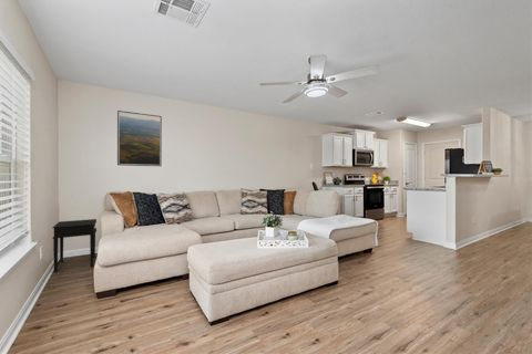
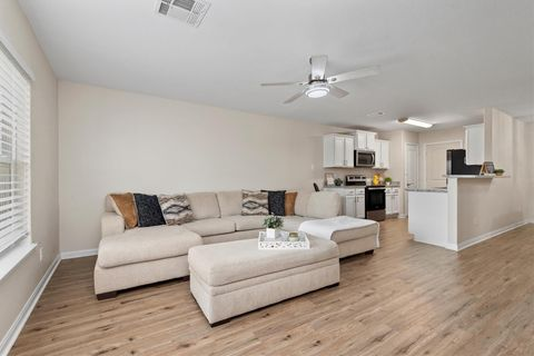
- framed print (140, 139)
- side table (76, 236)
